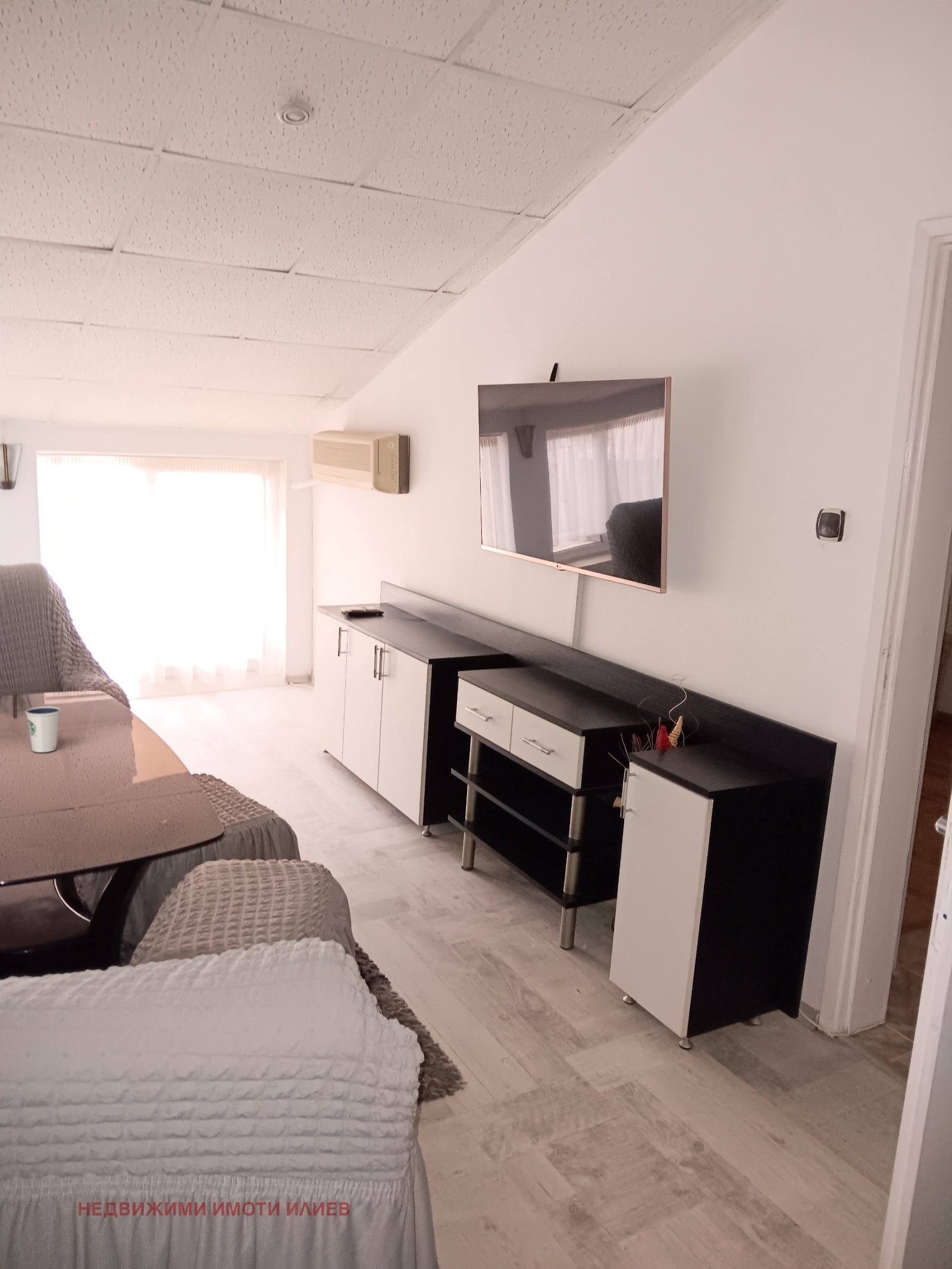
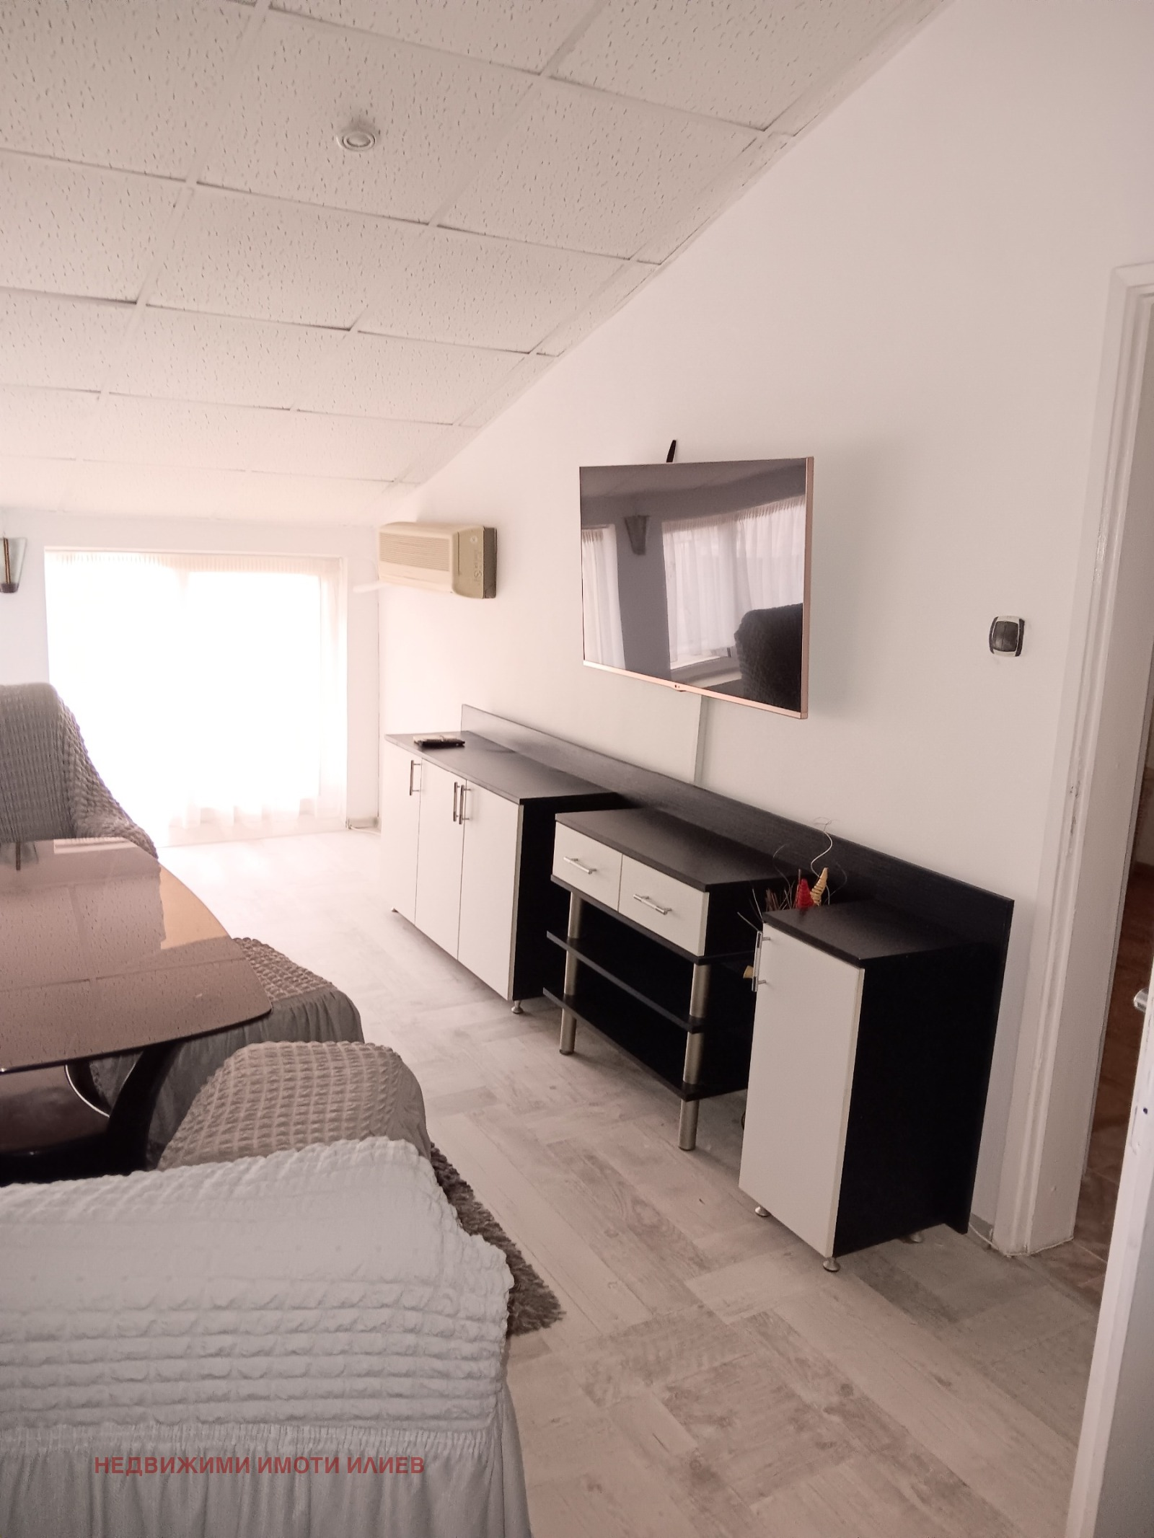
- dixie cup (43, 730)
